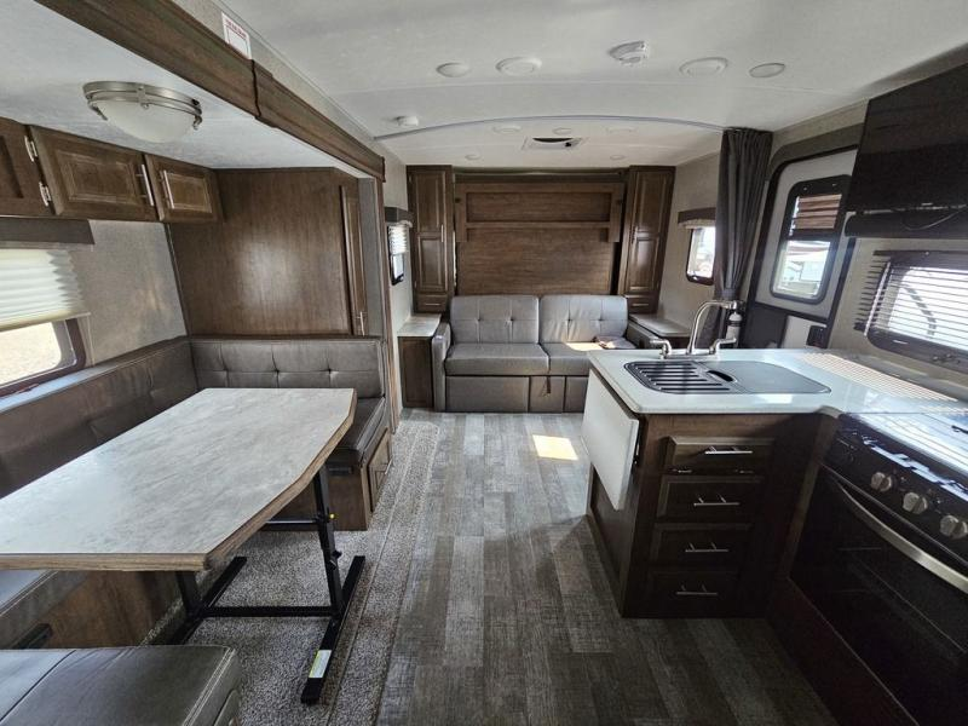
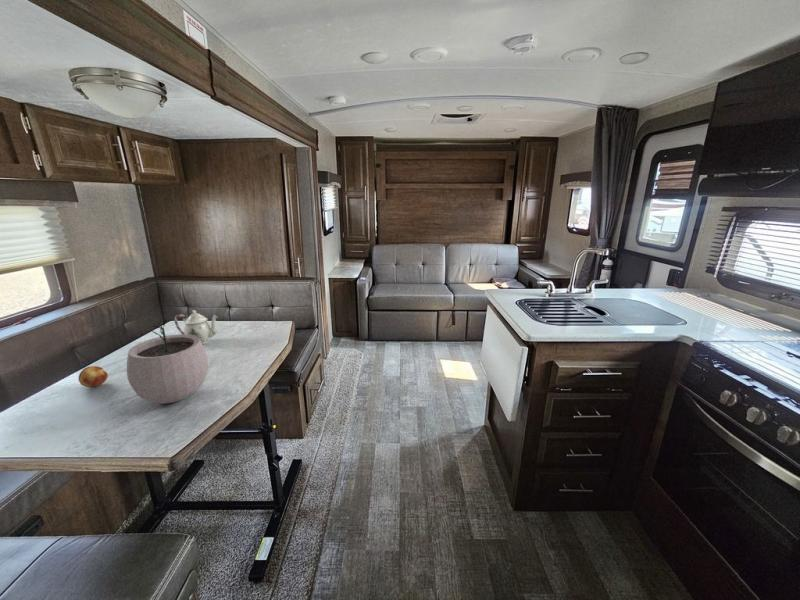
+ plant pot (168, 359)
+ fruit (92, 376)
+ teapot (197, 326)
